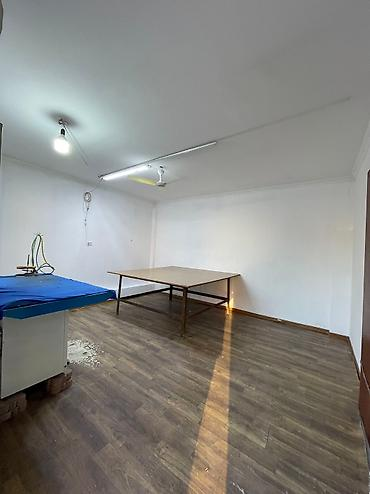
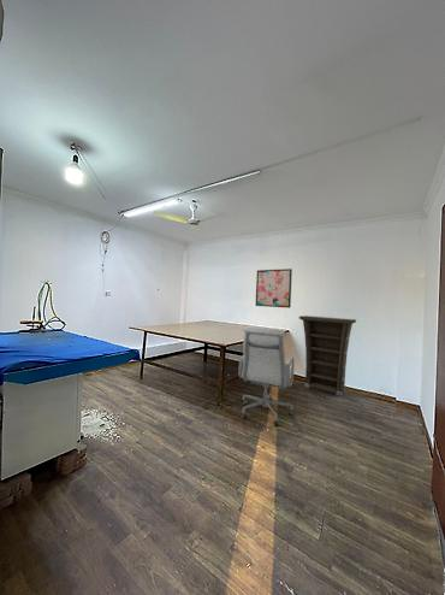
+ office chair (267, 369)
+ wall art (273, 288)
+ cabinet (325, 353)
